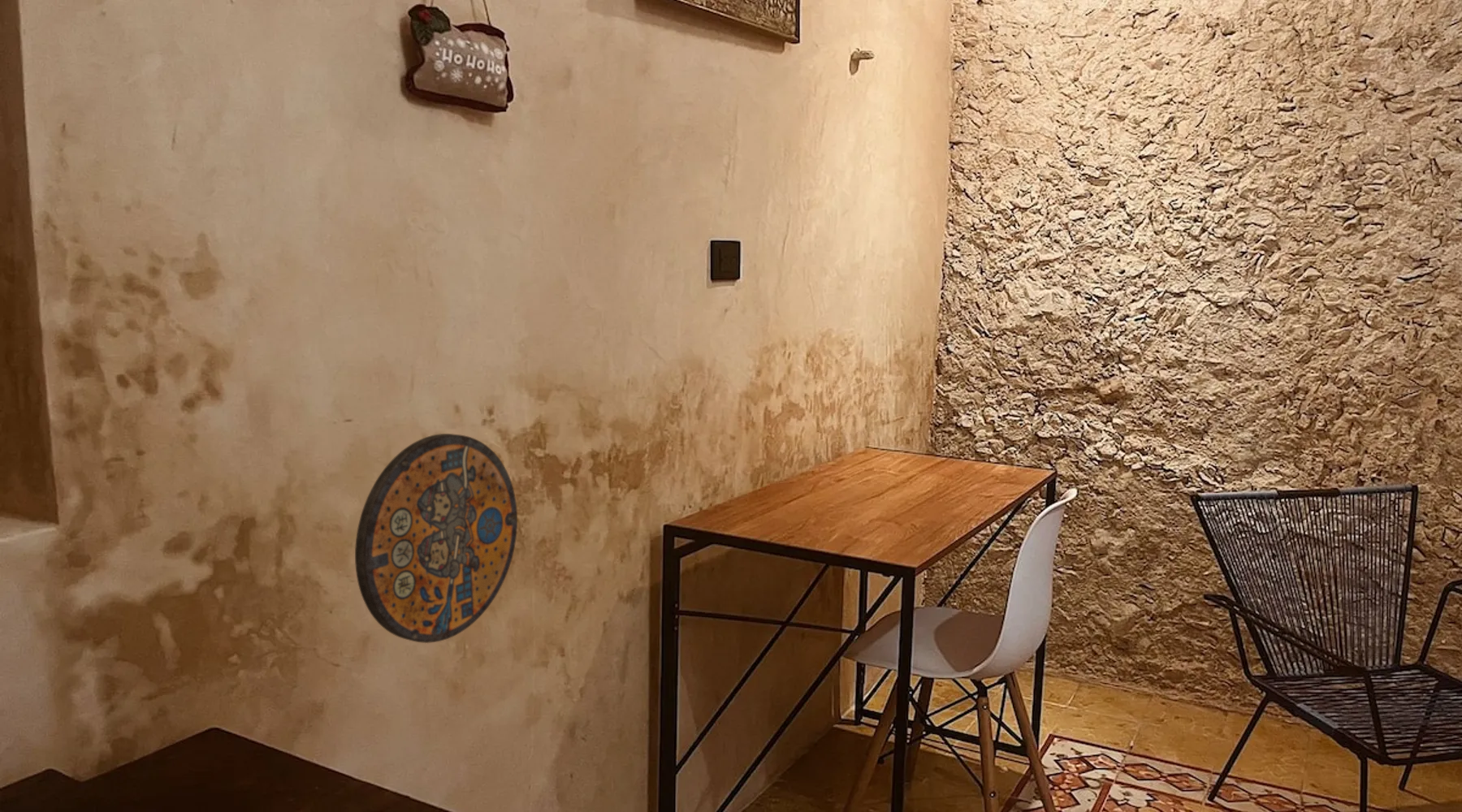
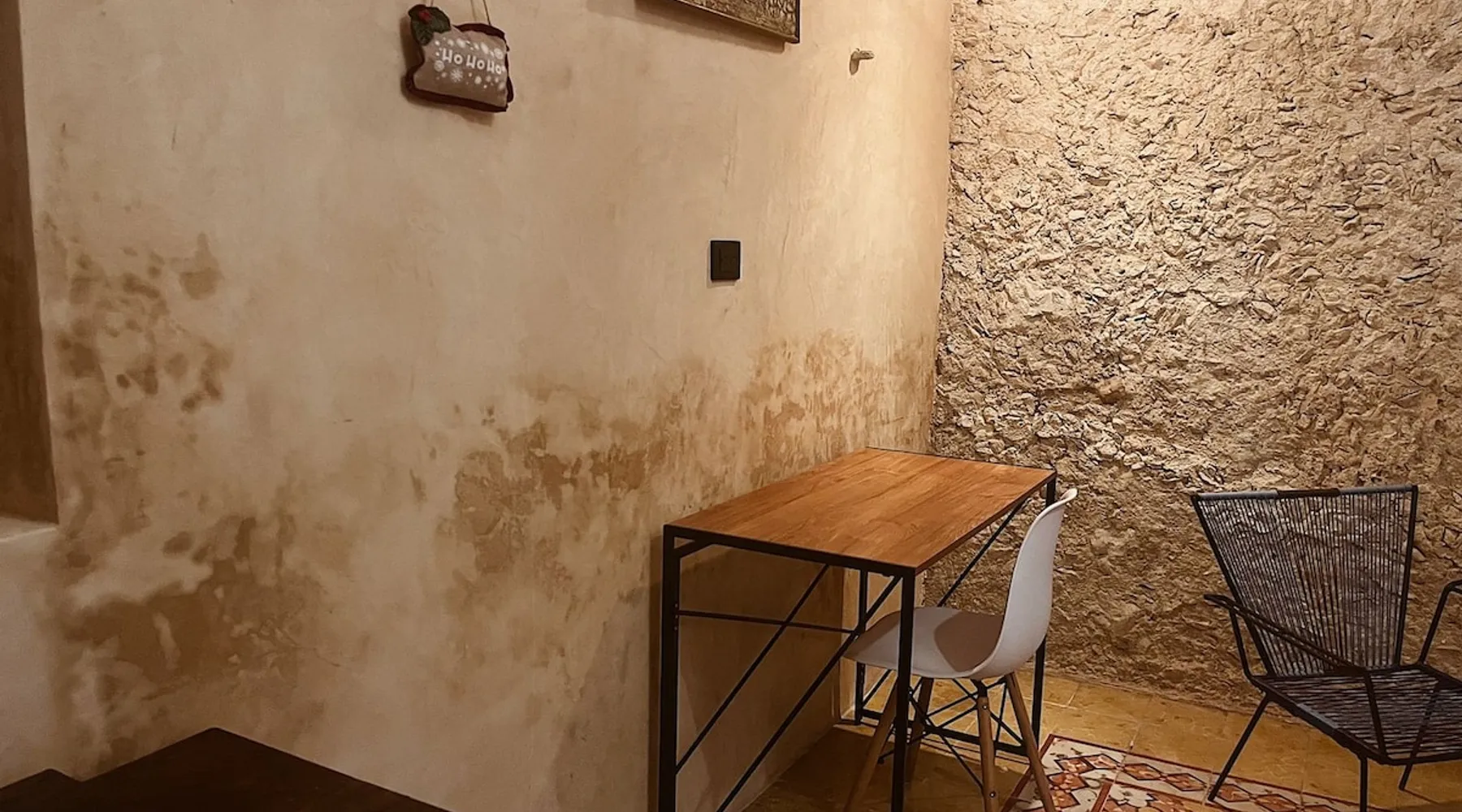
- manhole cover (443, 537)
